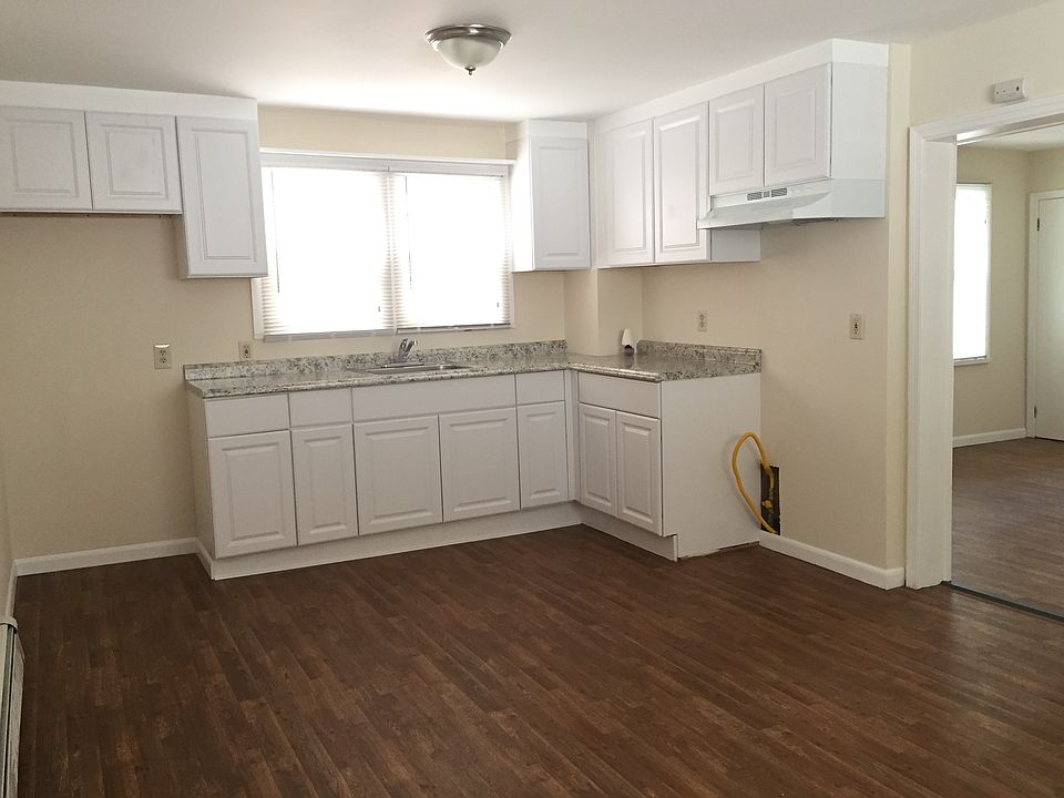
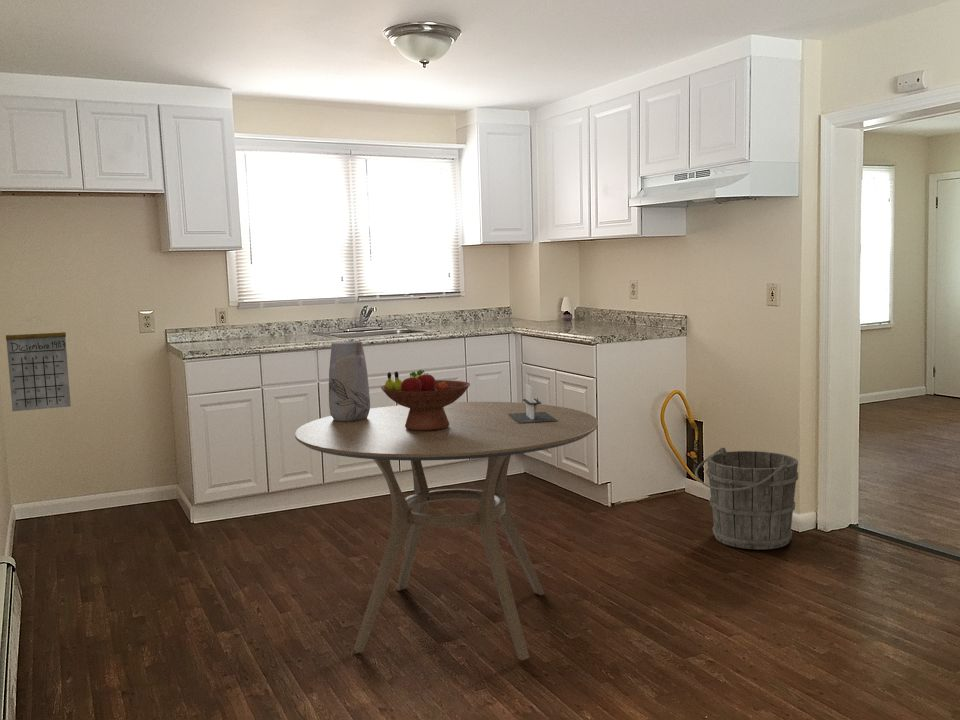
+ calendar (38, 362)
+ vase (348, 380)
+ dining table (450, 523)
+ bucket (749, 497)
+ fruit bowl (426, 397)
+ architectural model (531, 400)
